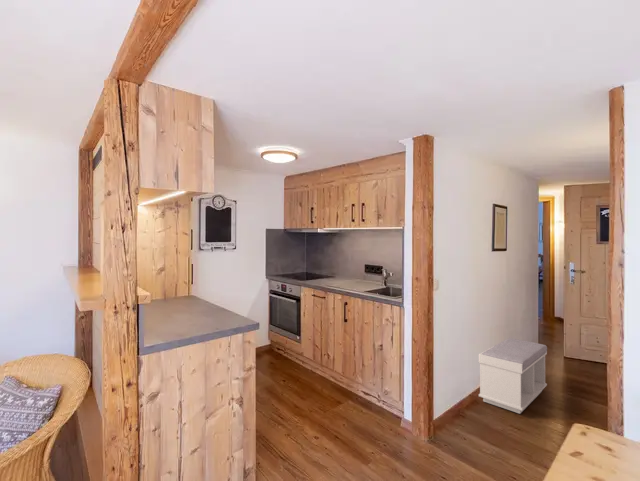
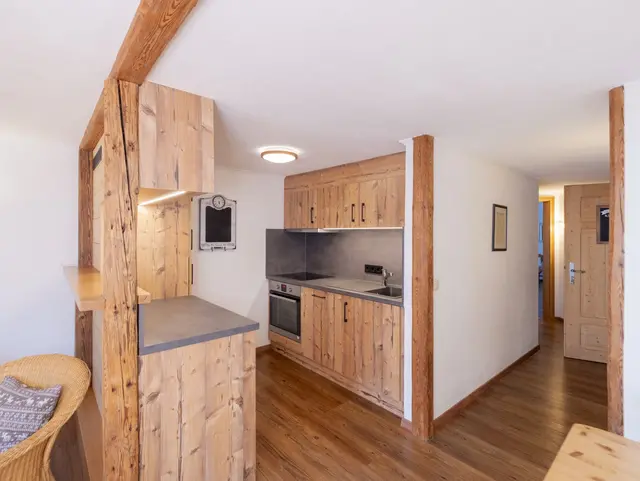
- bench (514, 371)
